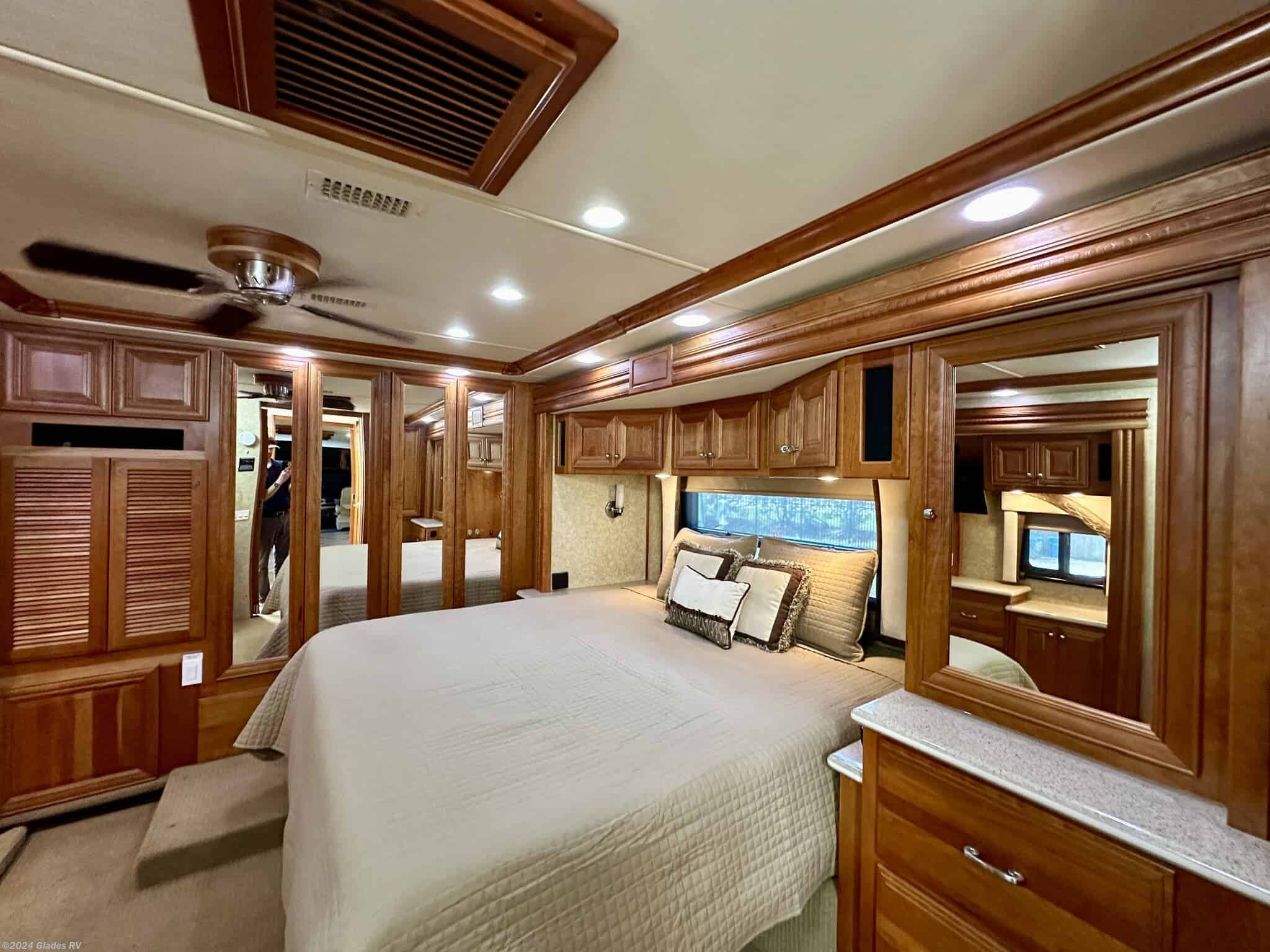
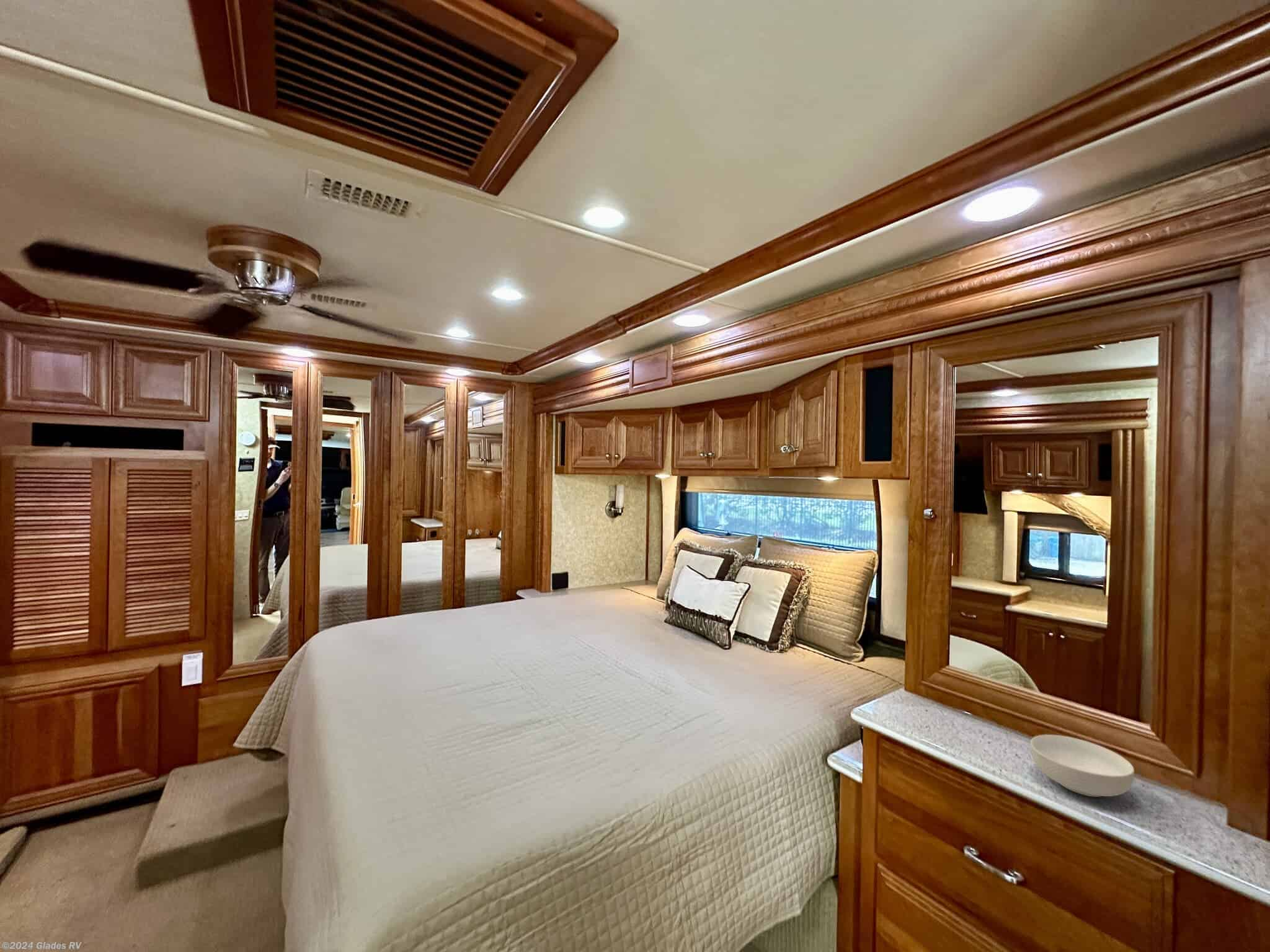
+ cereal bowl (1079, 769)
